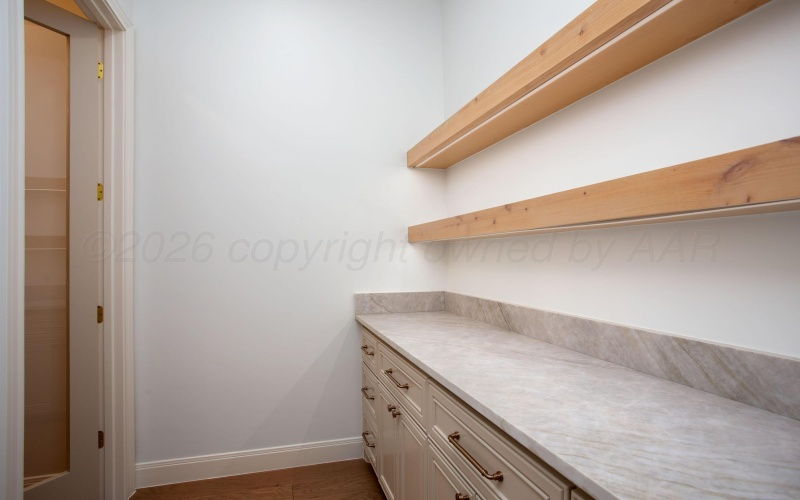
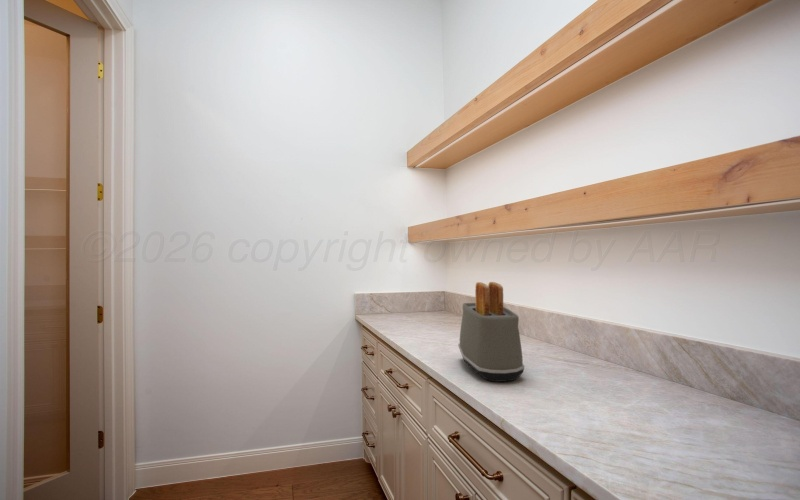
+ toaster (487, 325)
